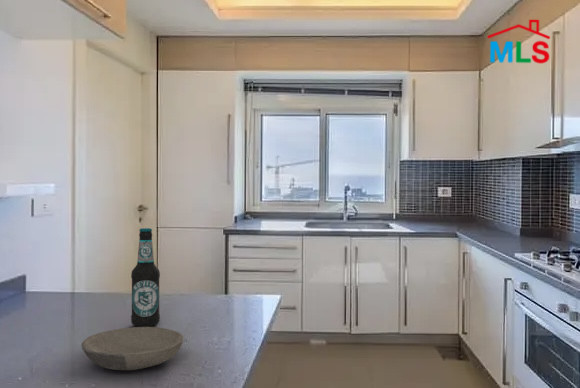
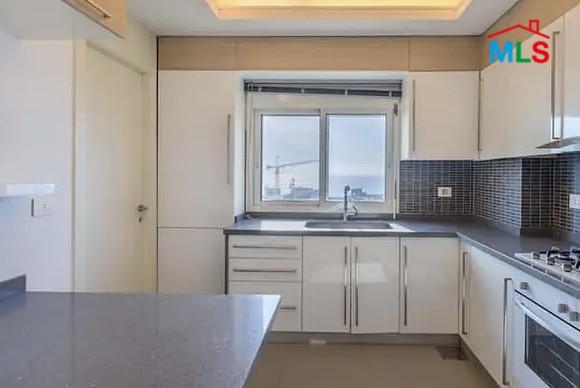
- bottle (145, 276)
- bowl (133, 350)
